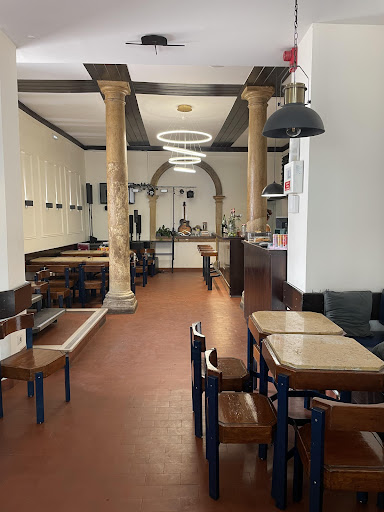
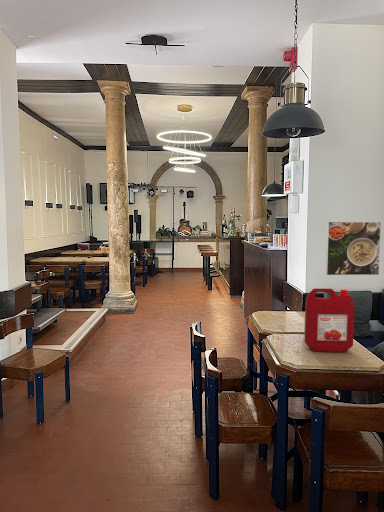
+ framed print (353, 248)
+ ketchup jug (329, 319)
